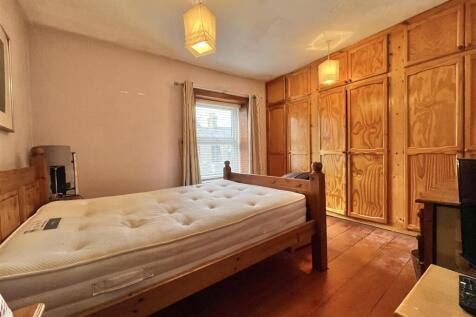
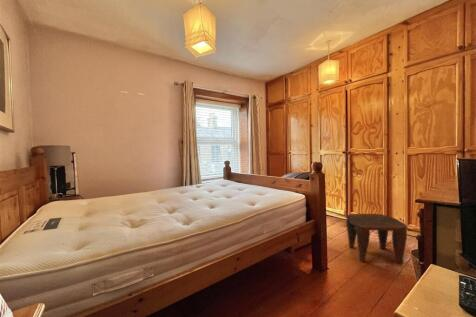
+ stool (378, 236)
